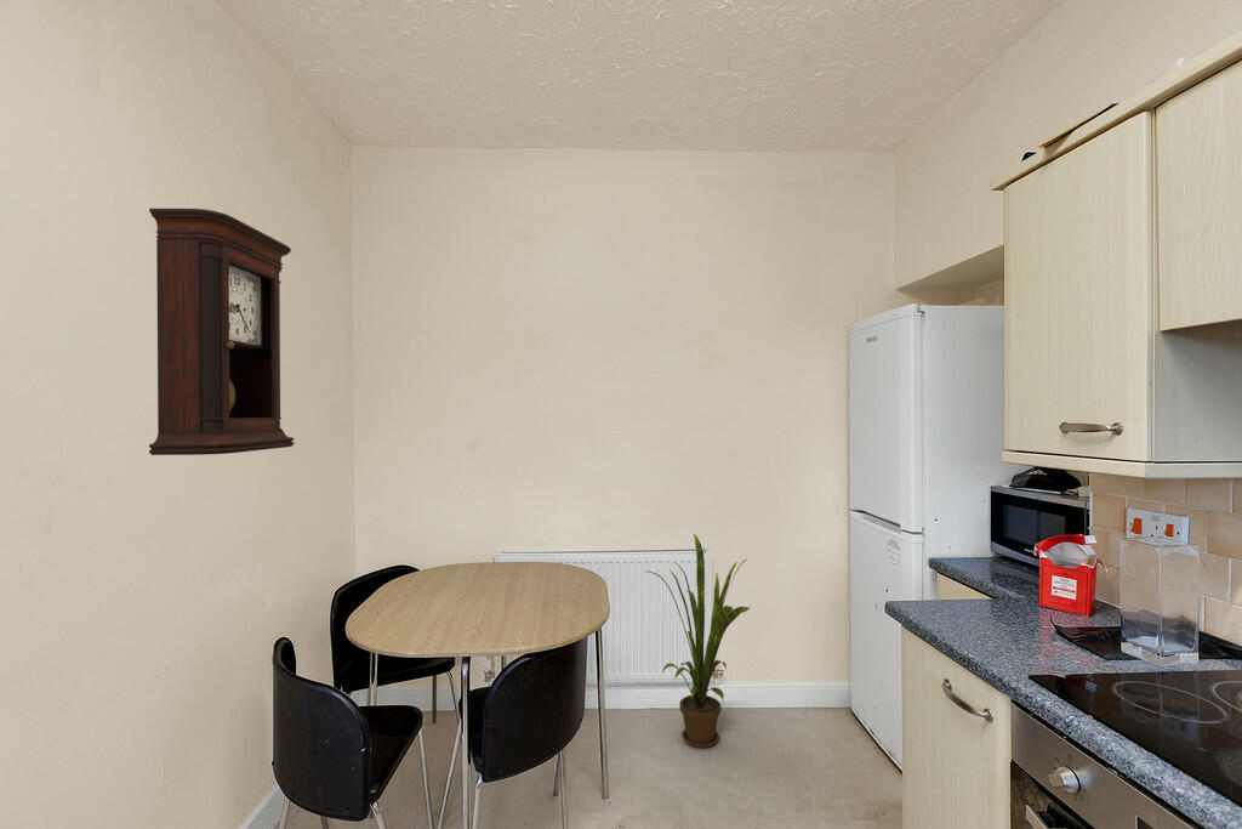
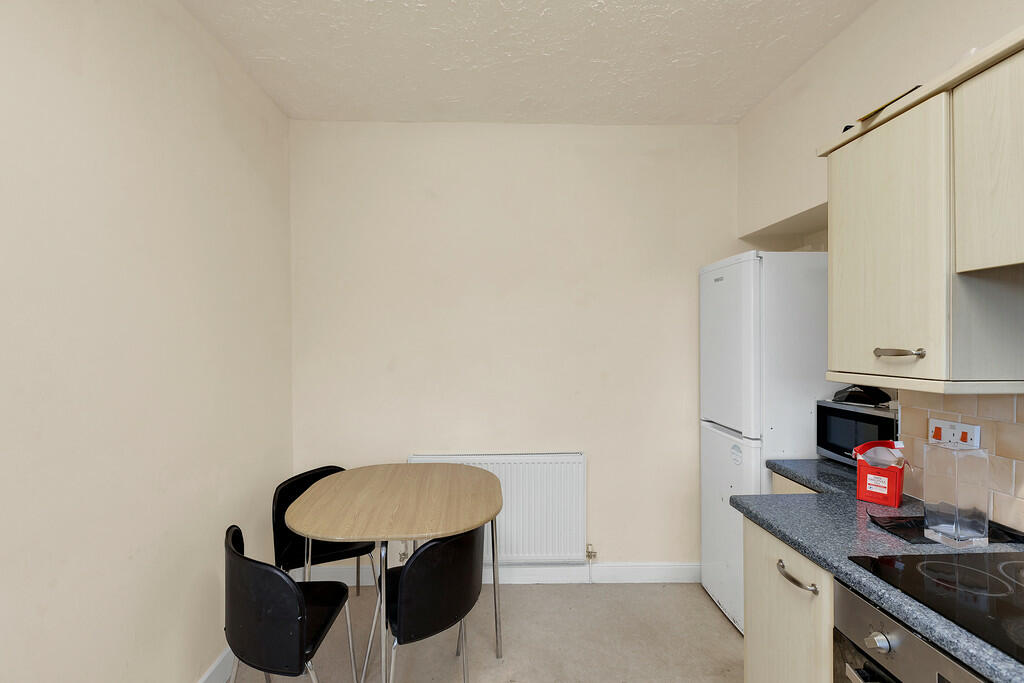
- pendulum clock (234, 340)
- house plant (695, 638)
